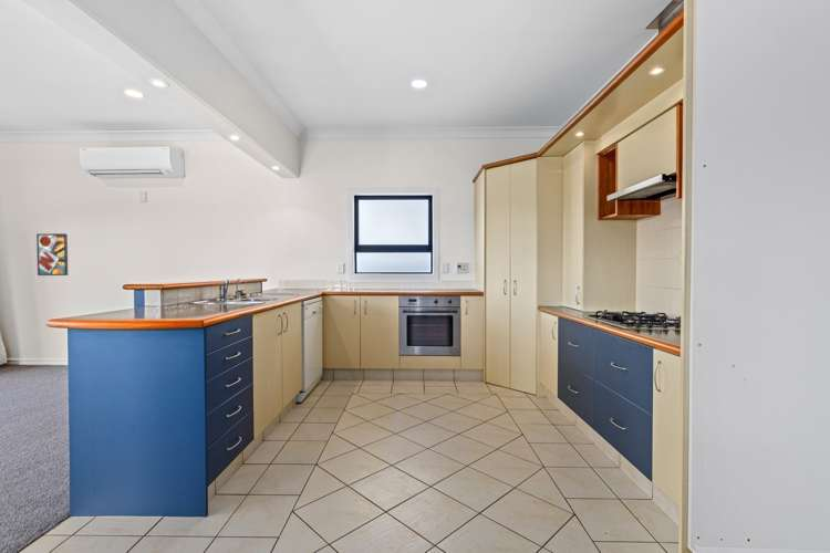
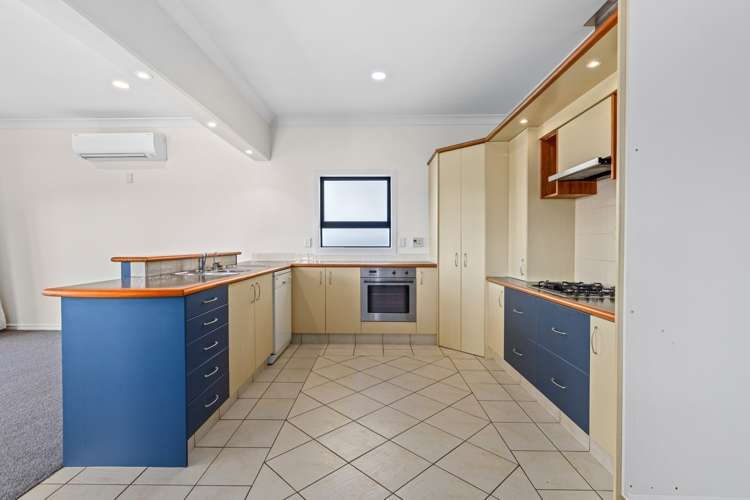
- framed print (52, 254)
